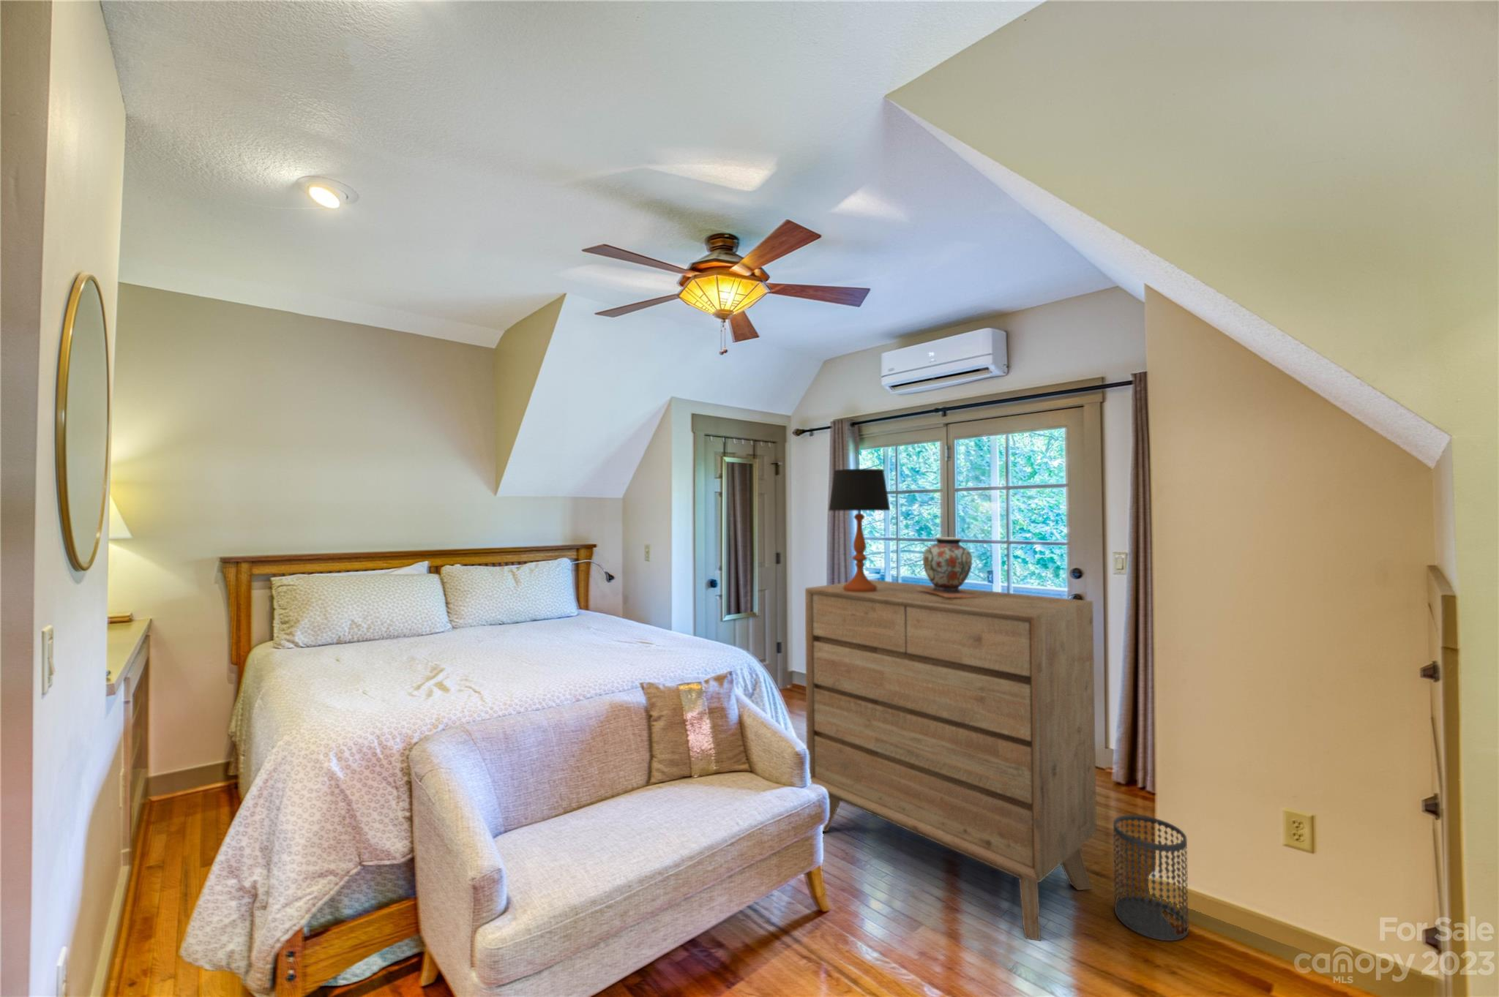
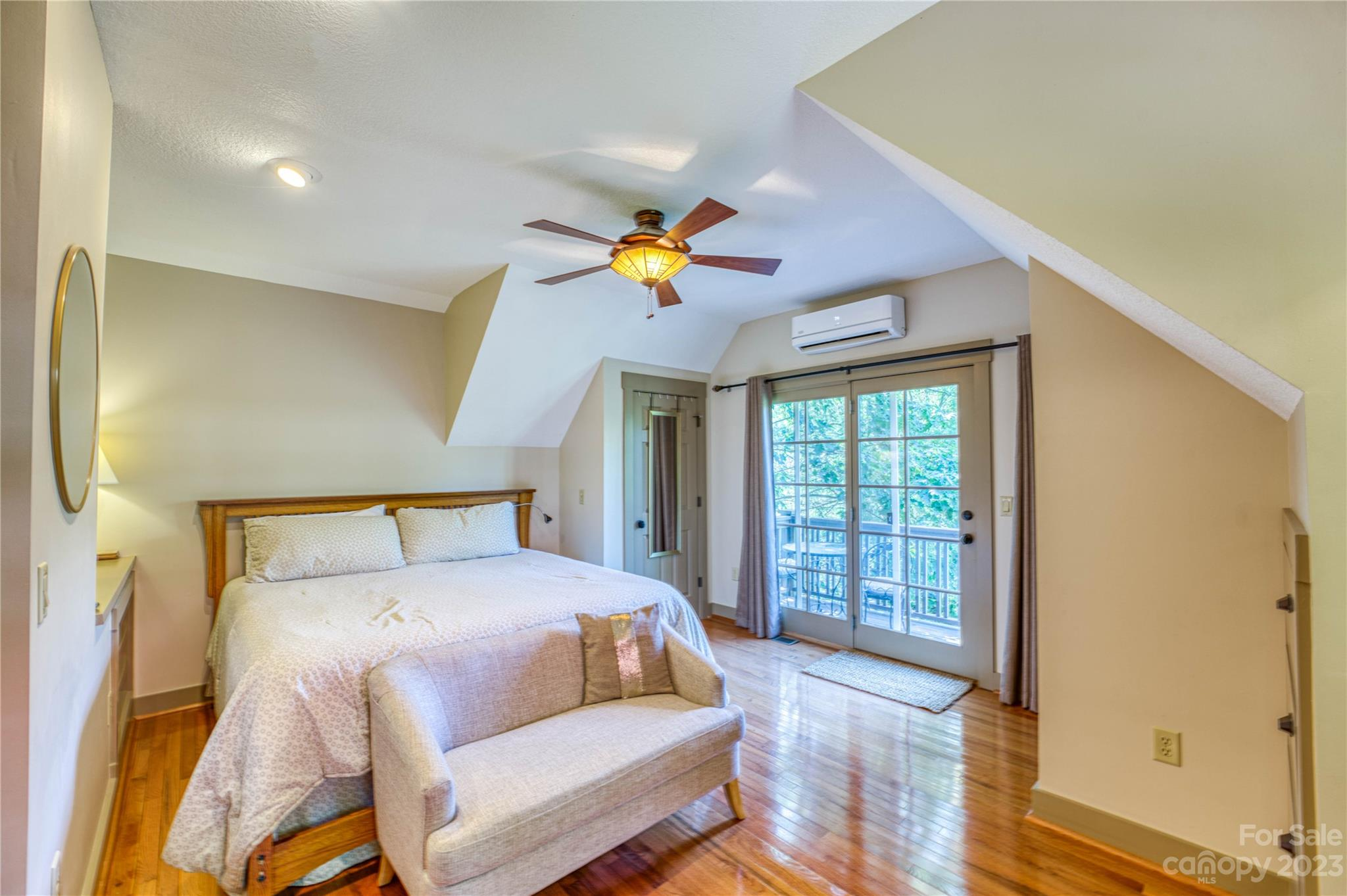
- table lamp (859, 529)
- decorative vase (947, 564)
- dresser (938, 724)
- wastebasket (1148, 875)
